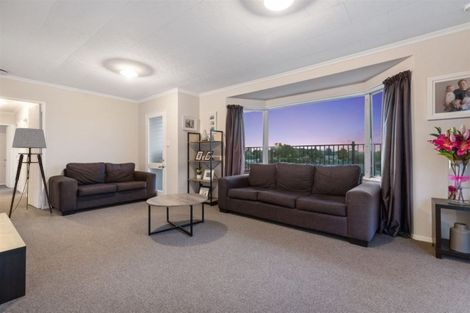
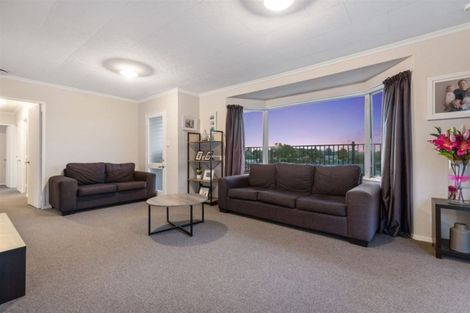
- floor lamp (20, 171)
